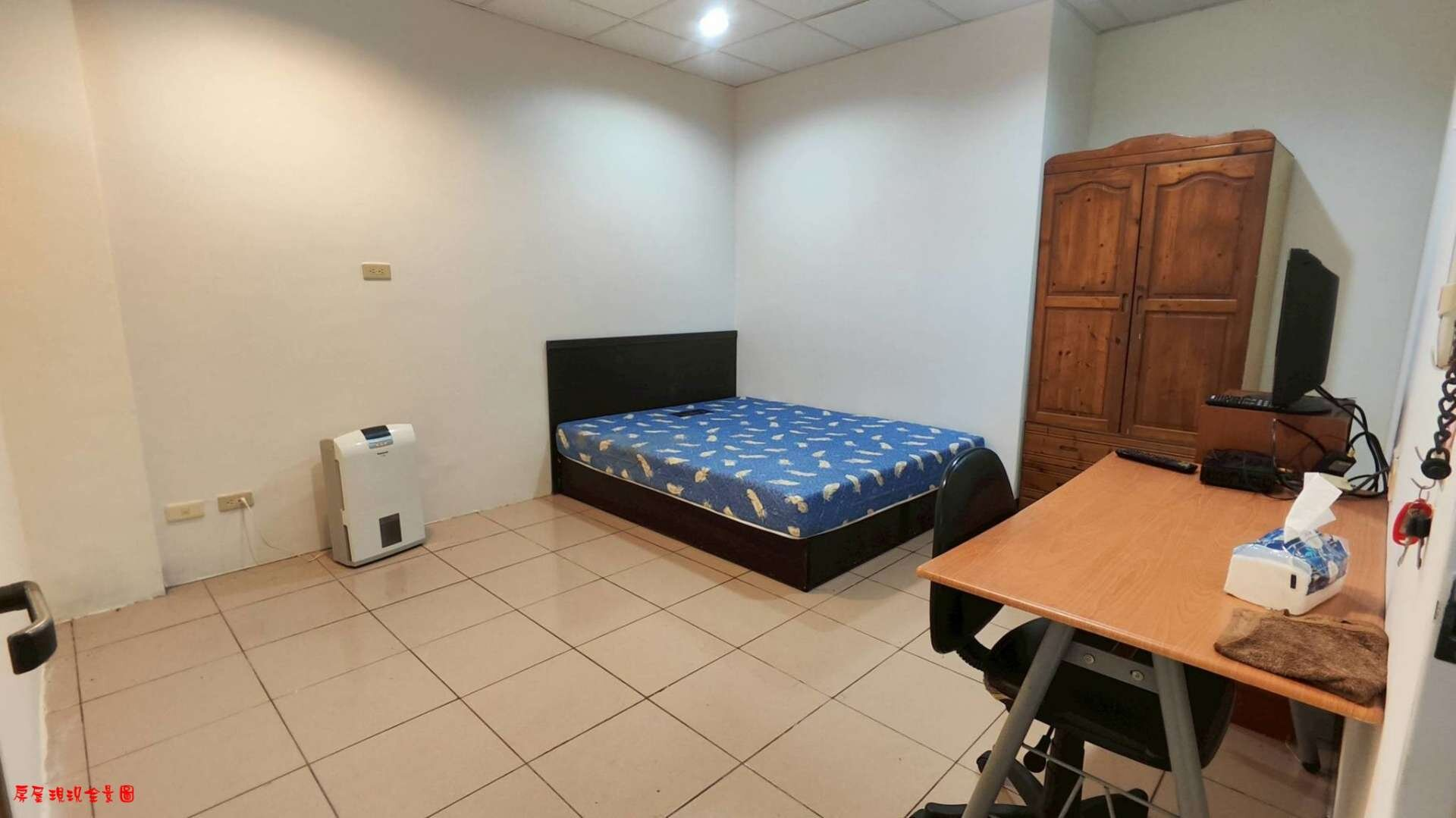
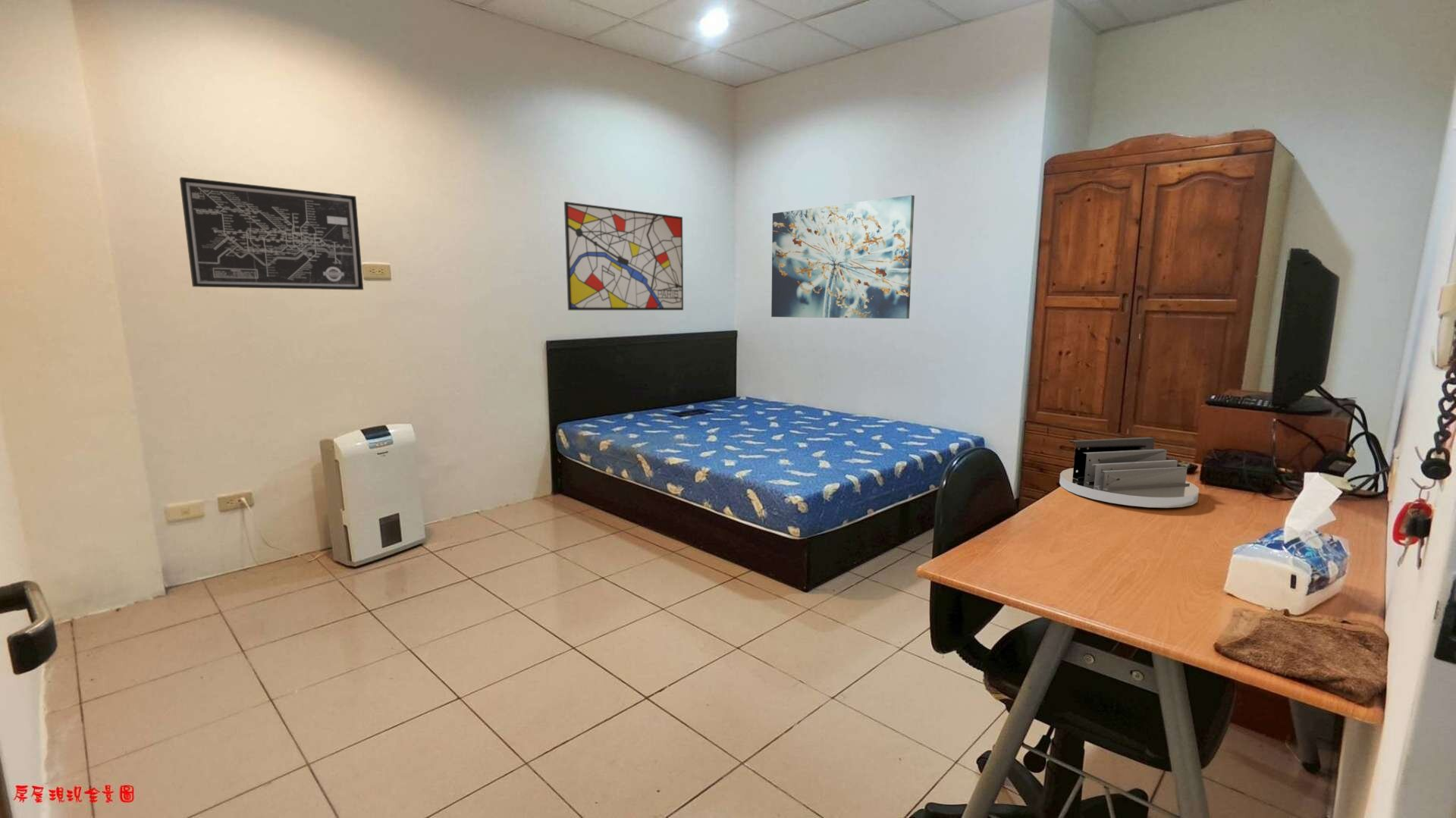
+ wall art (278, 238)
+ wall art (836, 262)
+ desk organizer (1128, 467)
+ wall art (629, 260)
